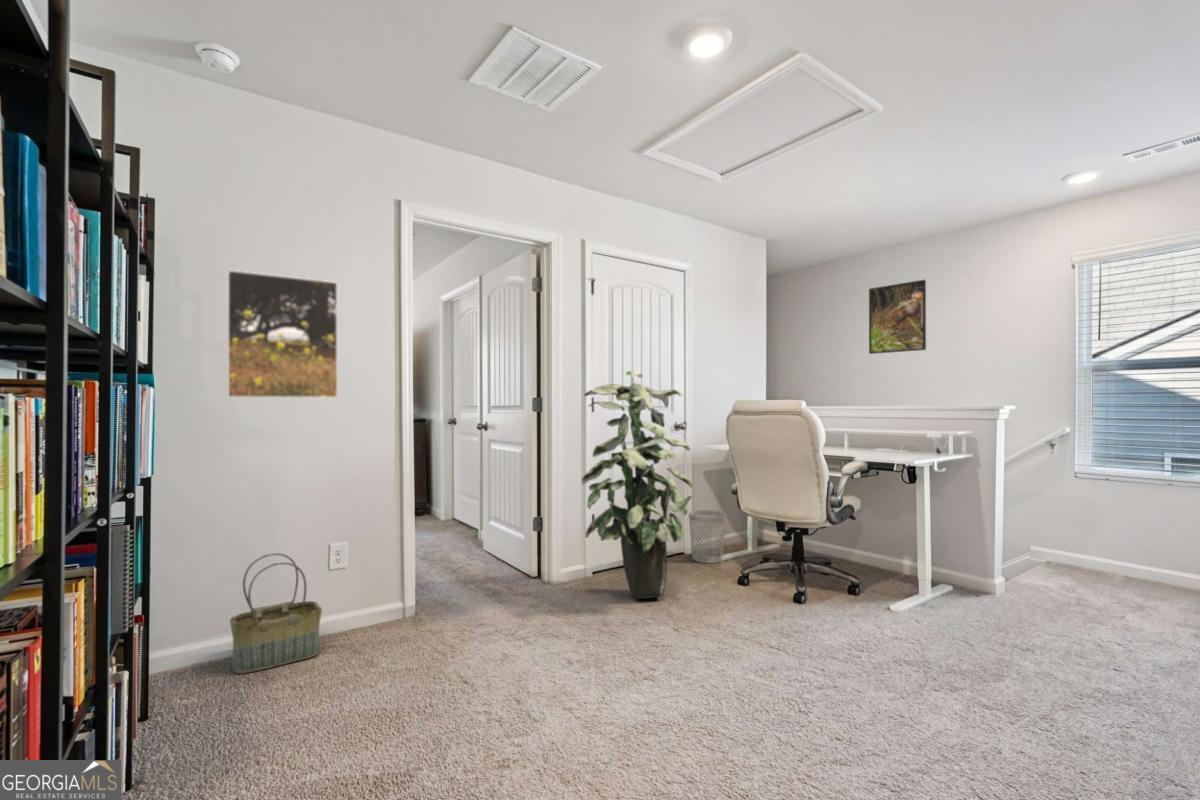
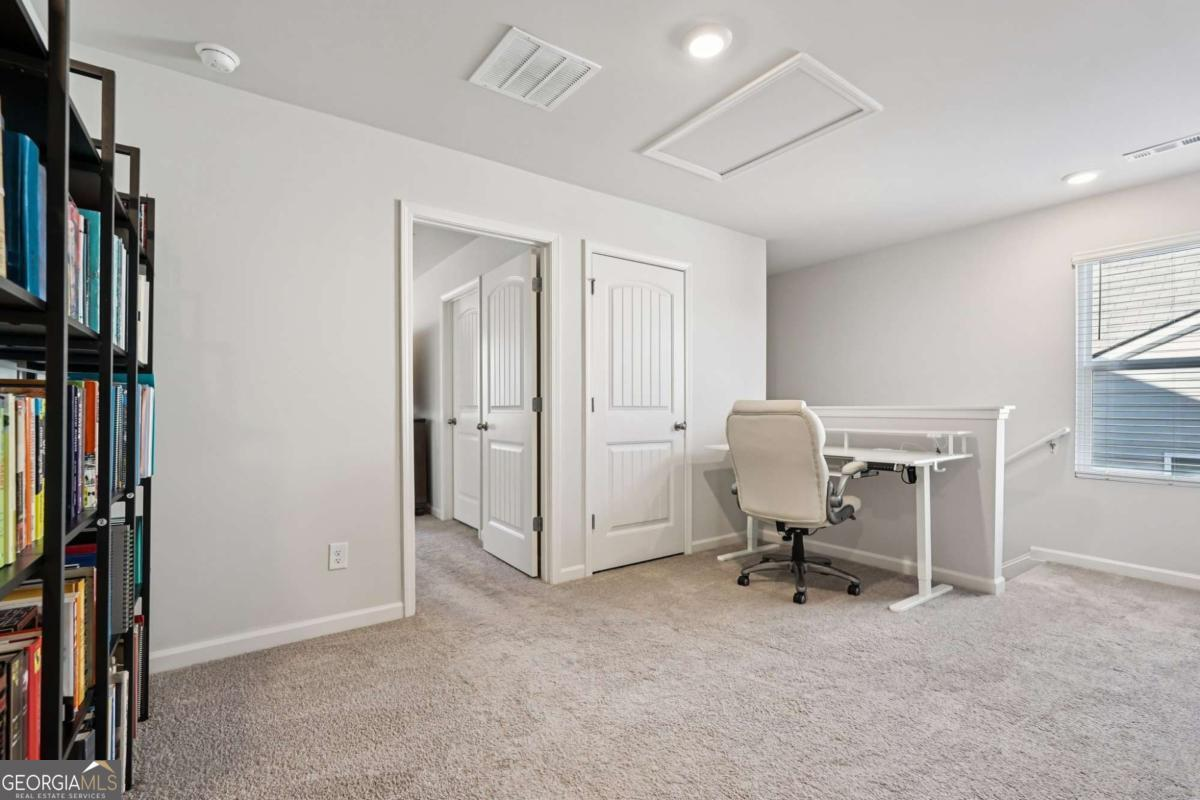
- wastebasket (706, 536)
- basket (277, 608)
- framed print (896, 318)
- indoor plant (635, 482)
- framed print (284, 337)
